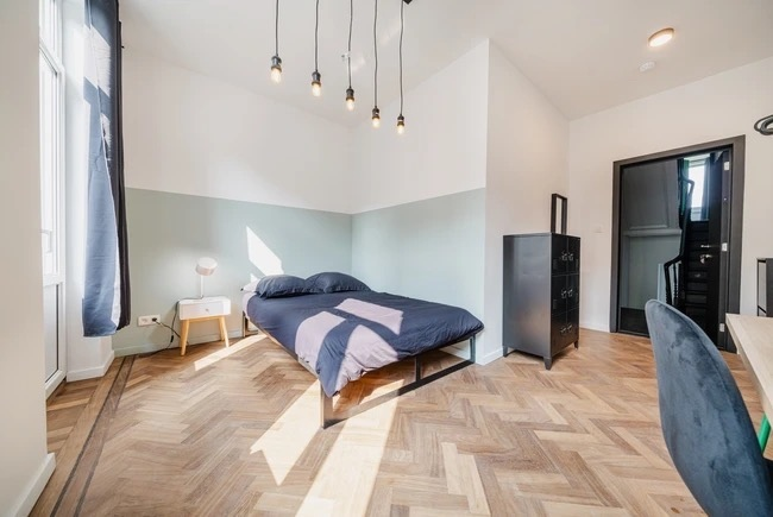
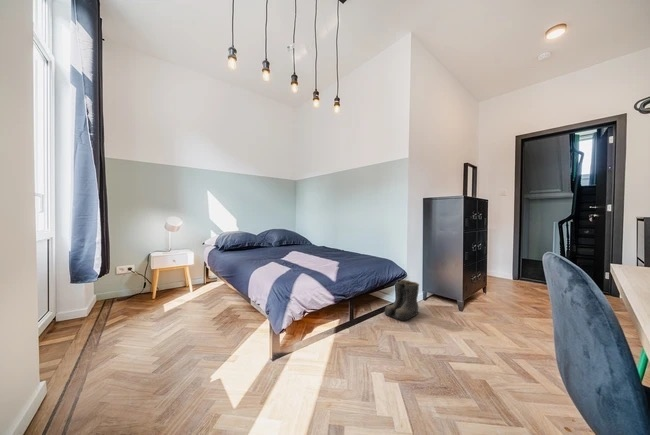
+ boots (402, 298)
